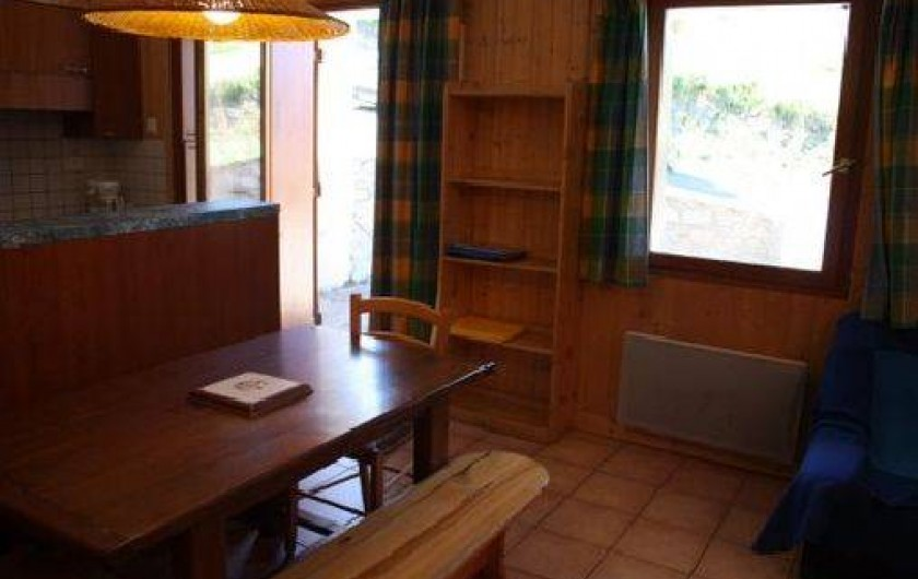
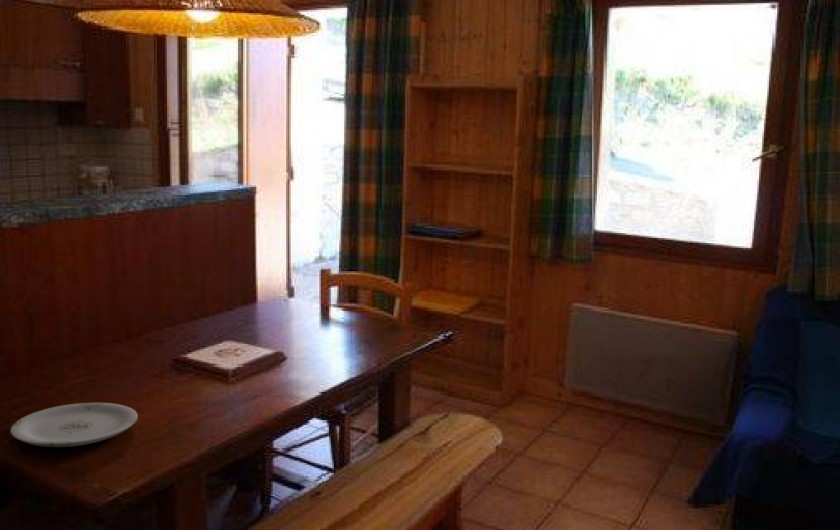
+ plate (76, 426)
